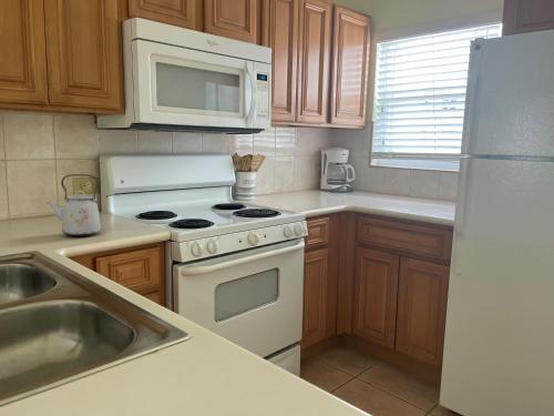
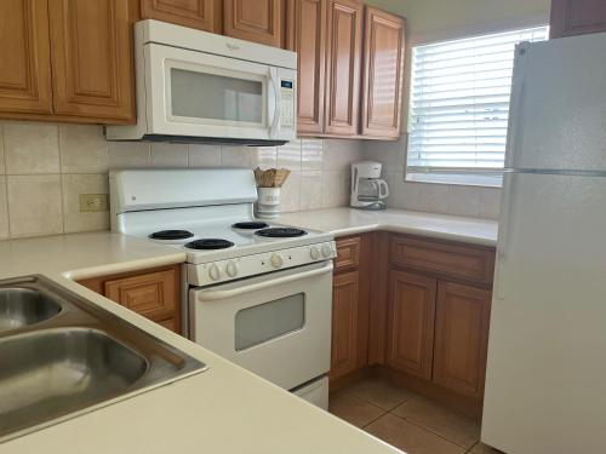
- kettle (73, 204)
